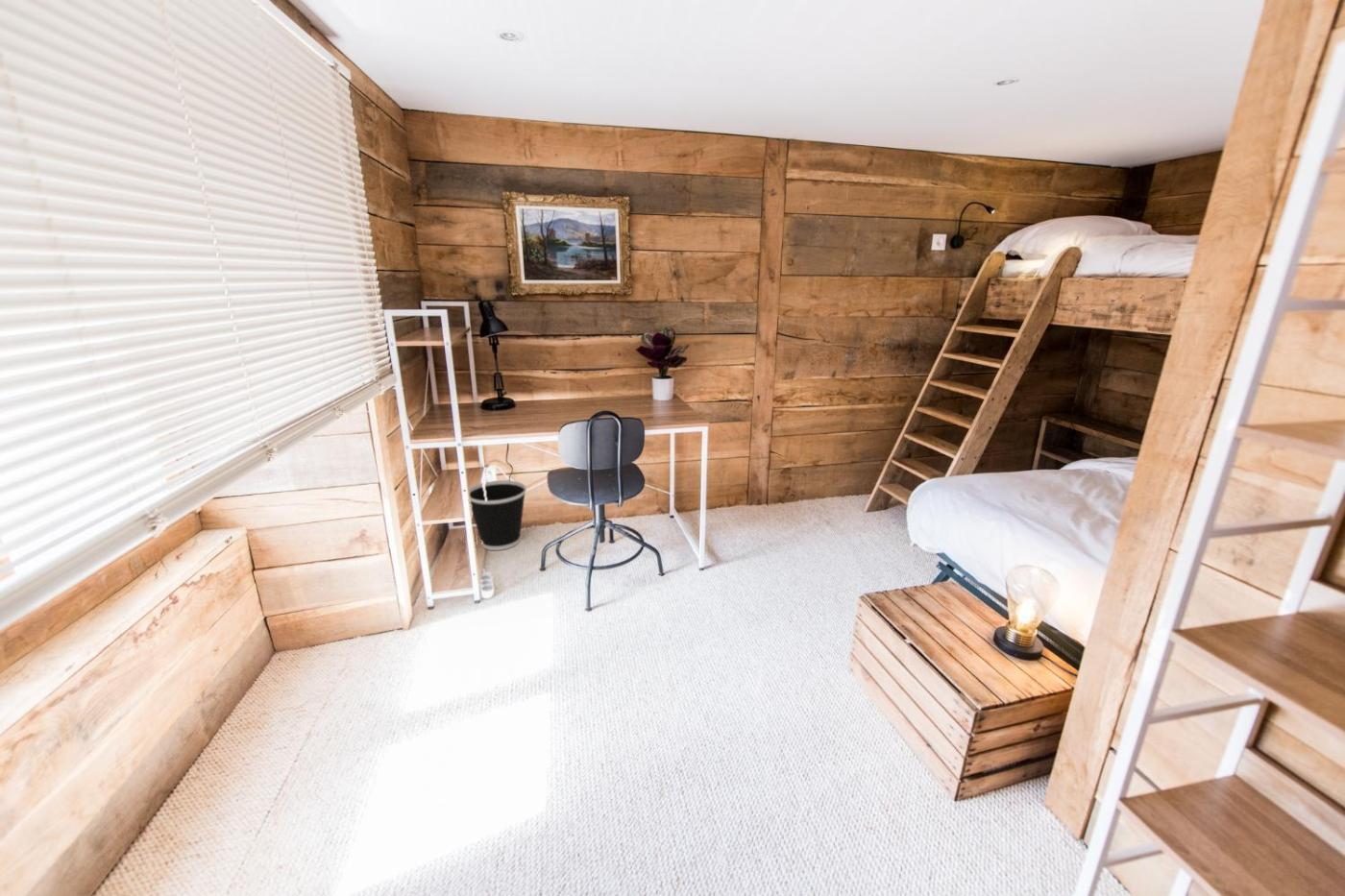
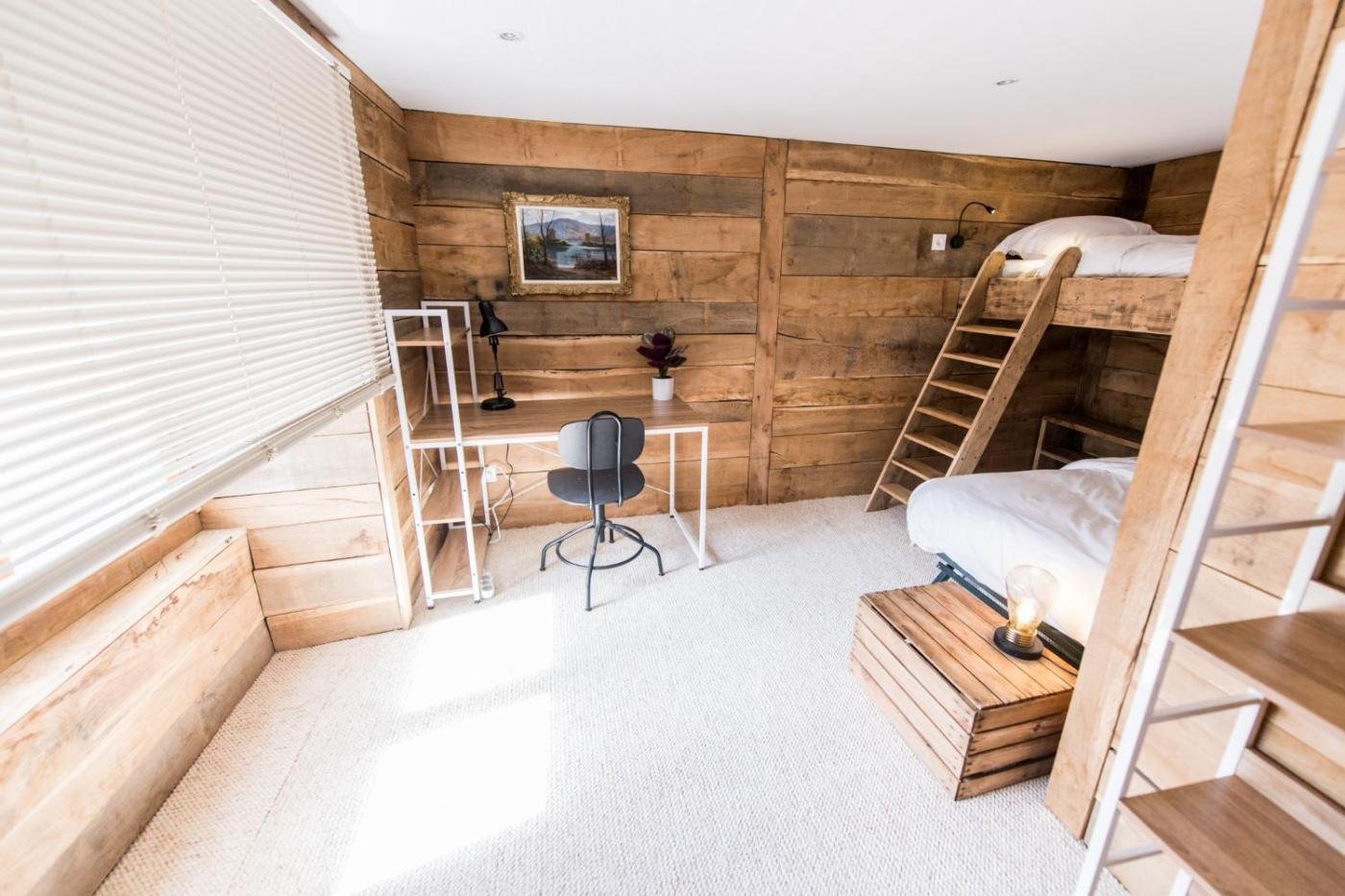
- wastebasket (499, 516)
